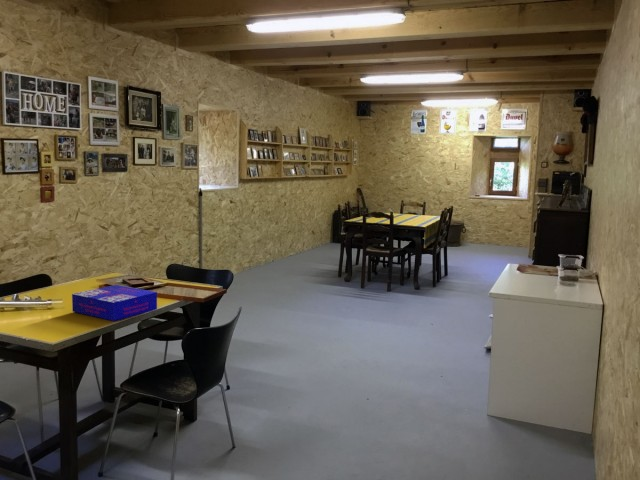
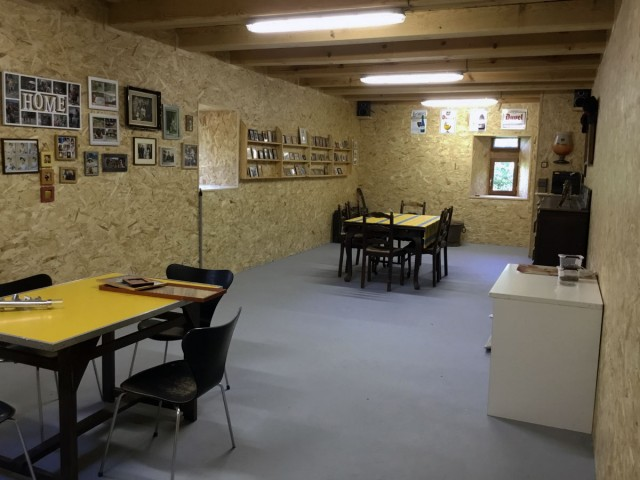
- board game (115, 301)
